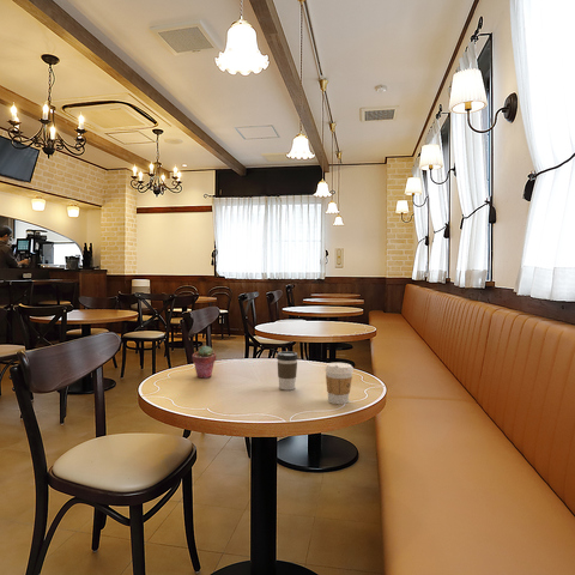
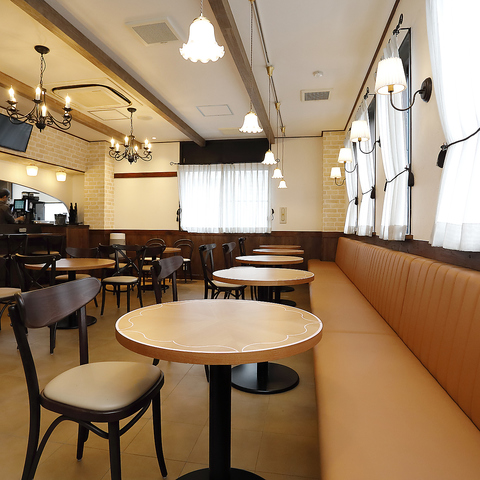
- coffee cup (338, 382)
- potted succulent (204, 361)
- coffee cup (286, 370)
